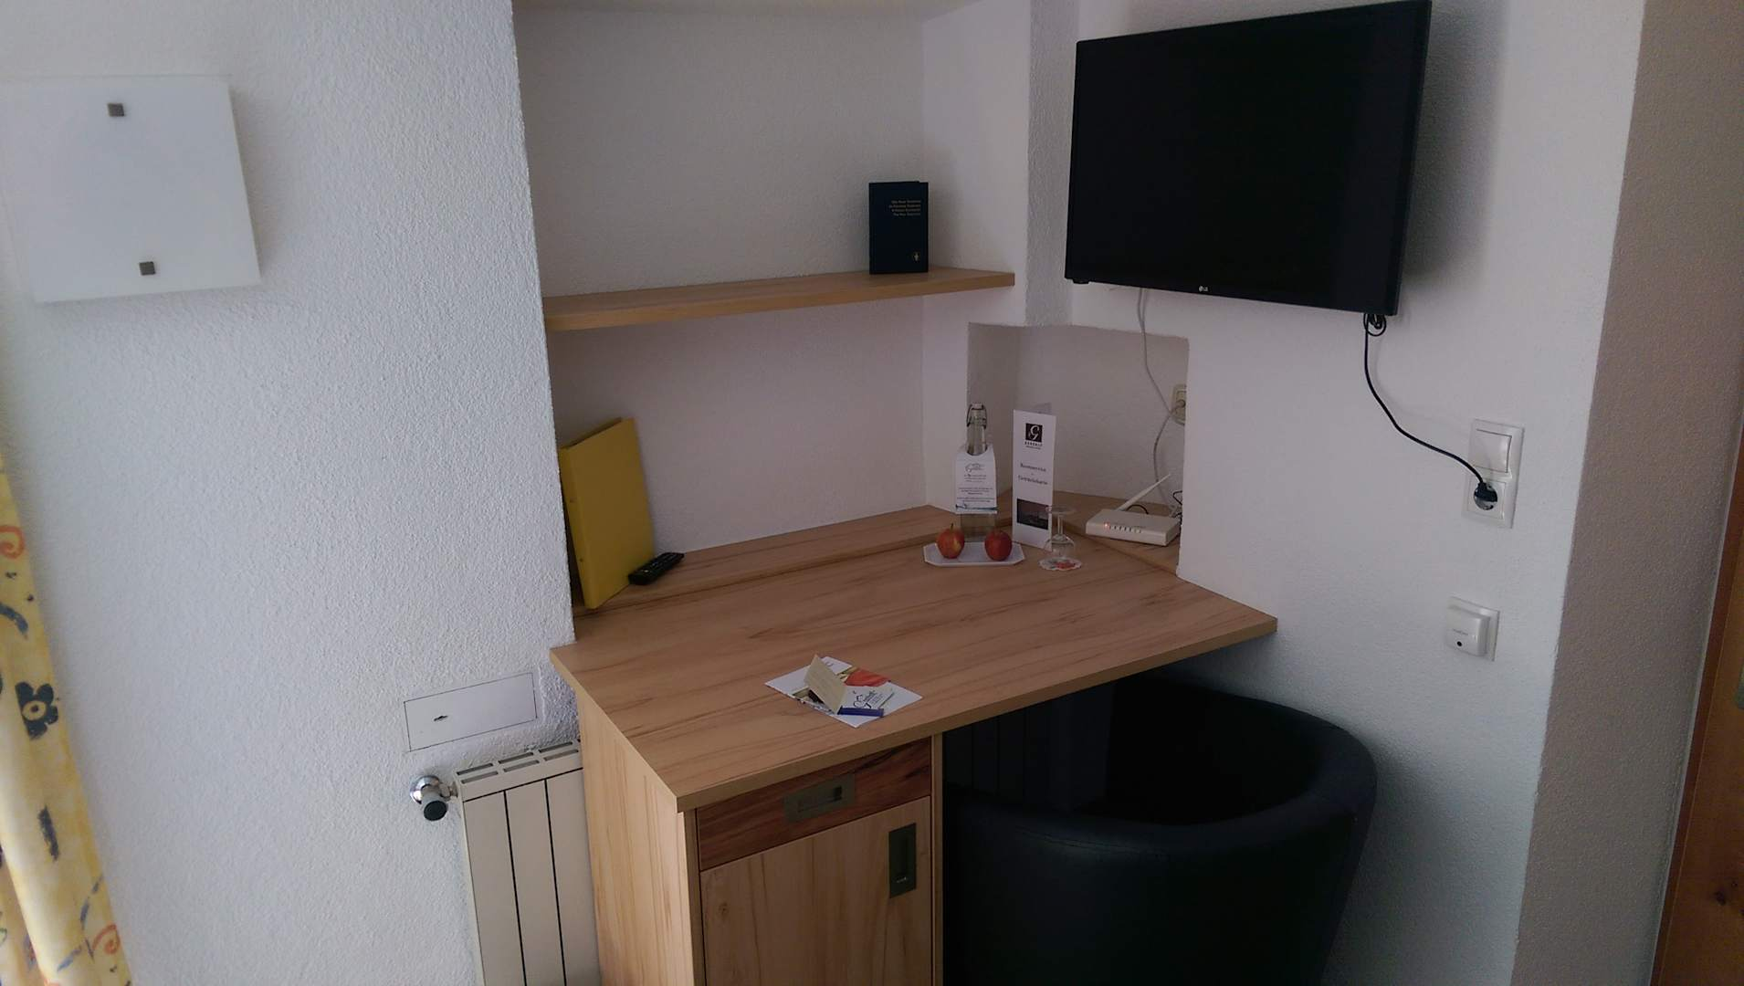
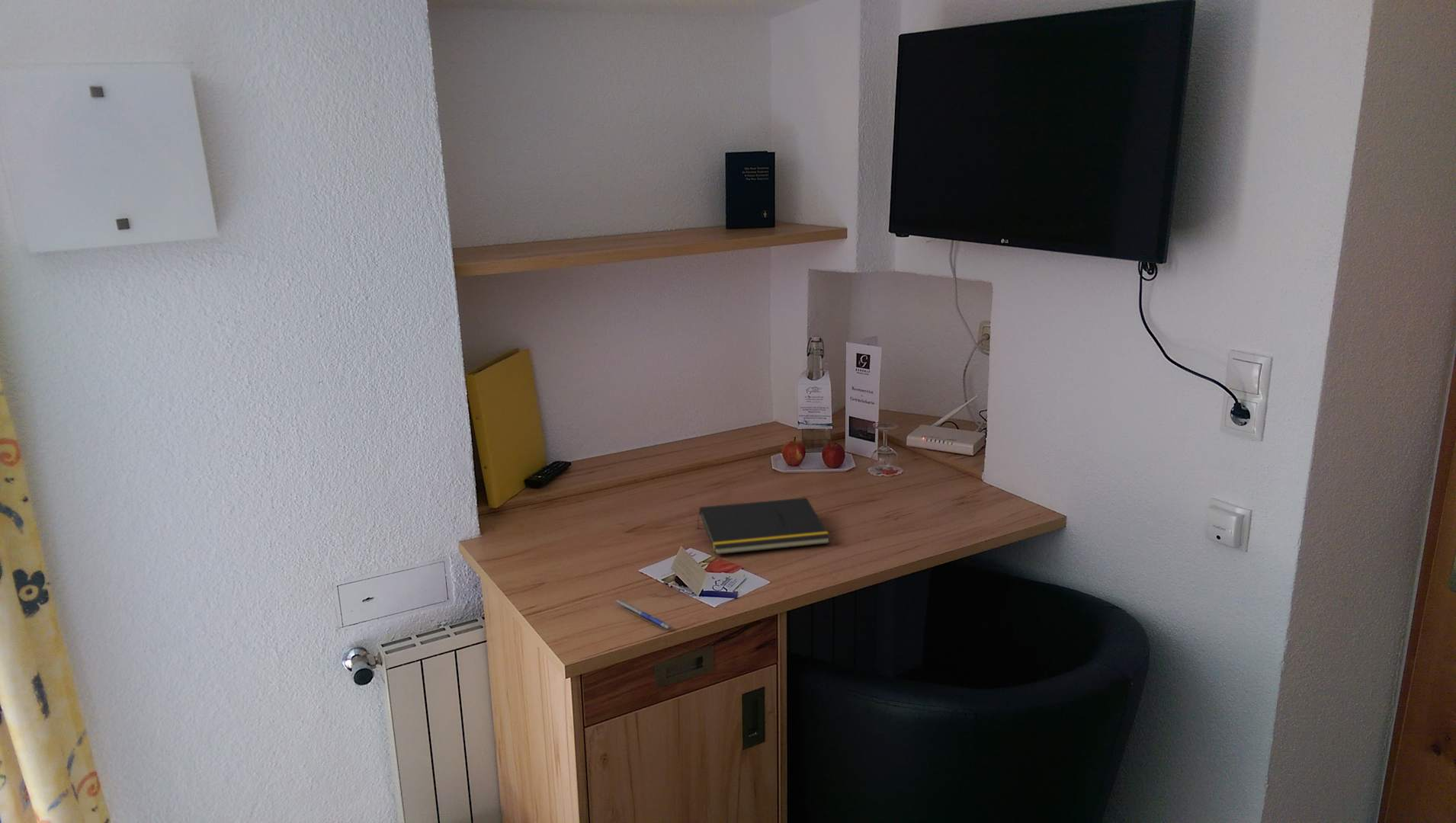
+ notepad (763, 524)
+ pen (642, 613)
